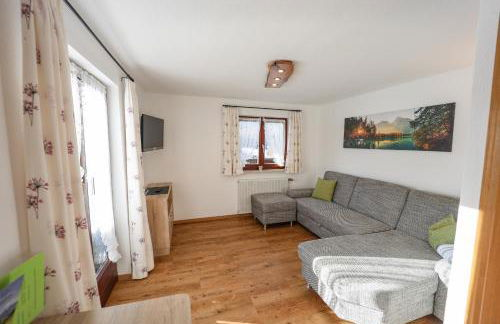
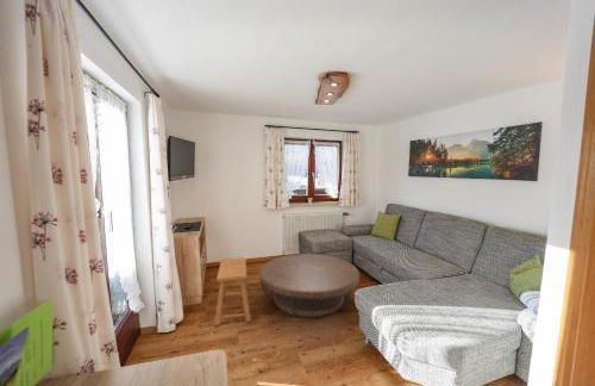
+ stool (233, 292)
+ coffee table (308, 284)
